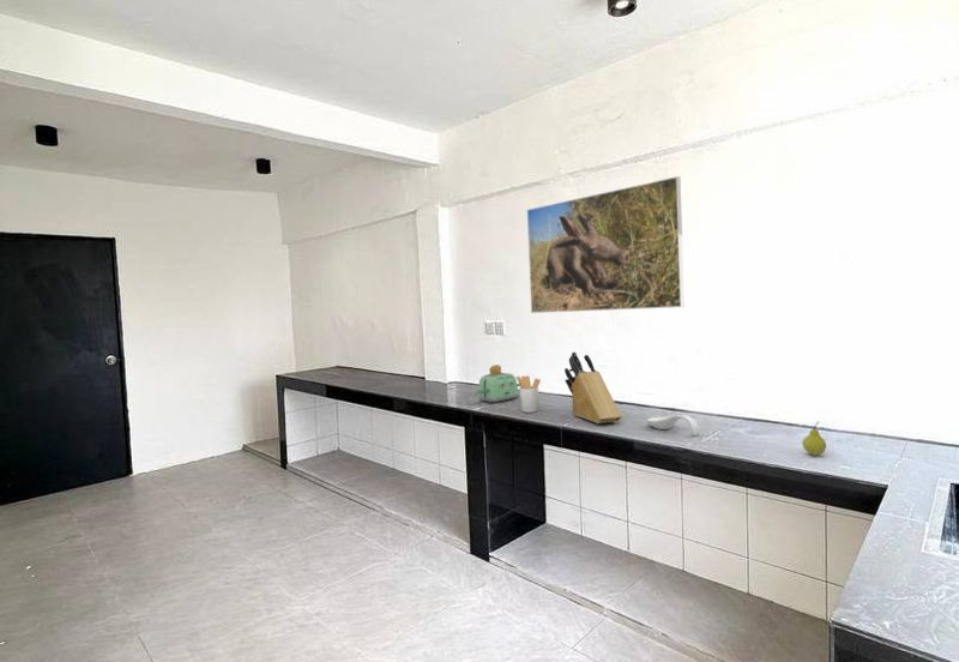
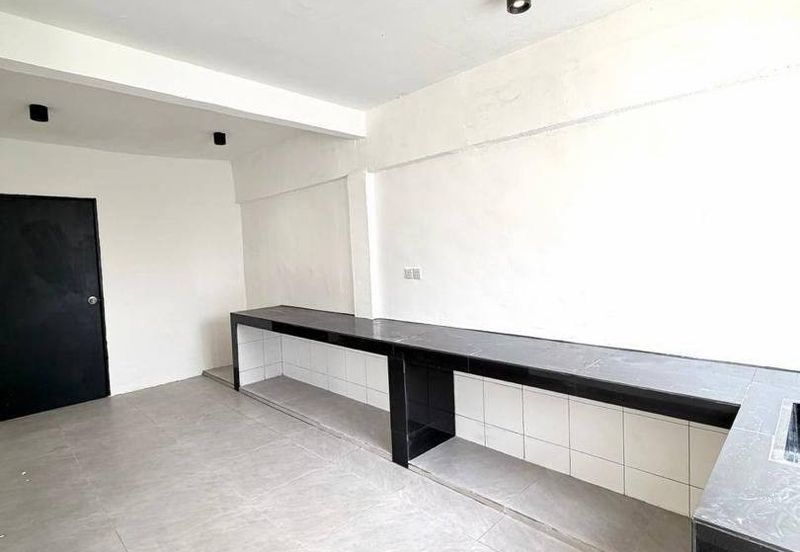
- utensil holder (526, 392)
- knife block (590, 385)
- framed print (597, 253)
- fruit (814, 438)
- spoon rest (672, 421)
- toaster (497, 381)
